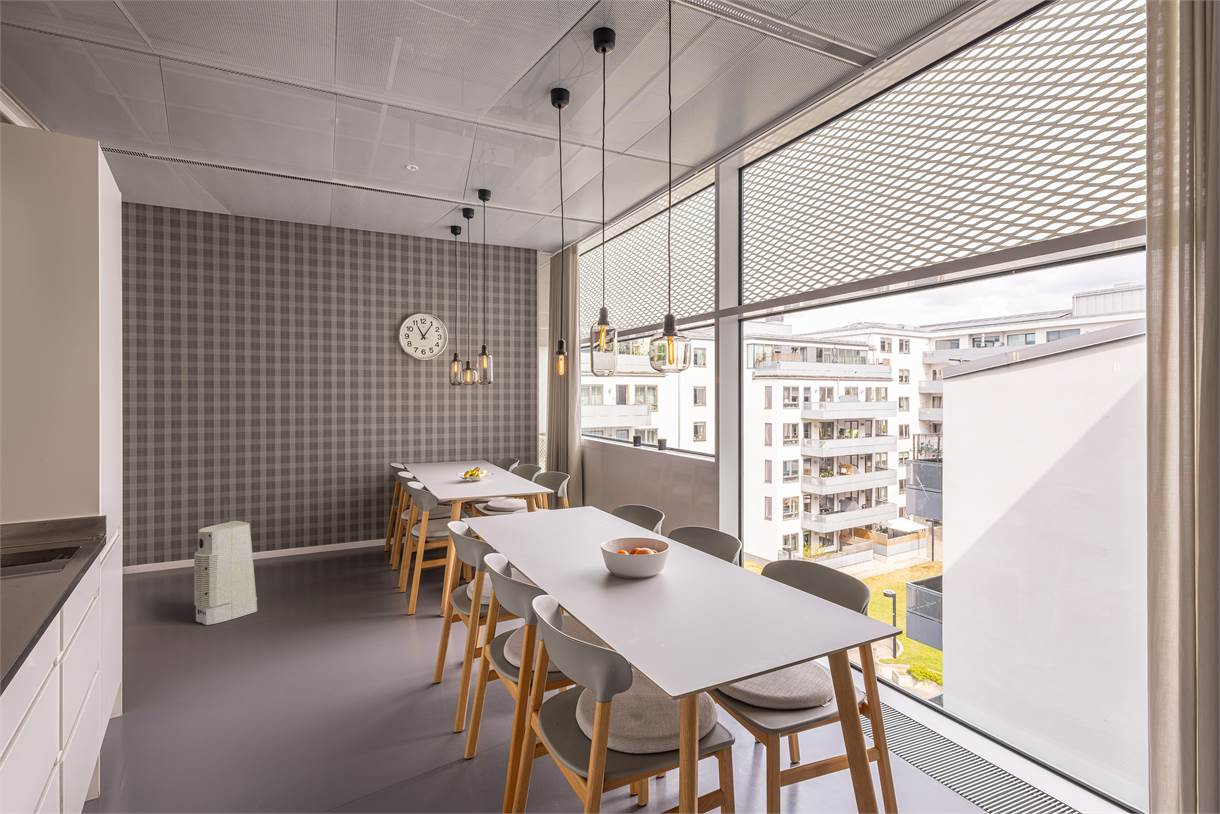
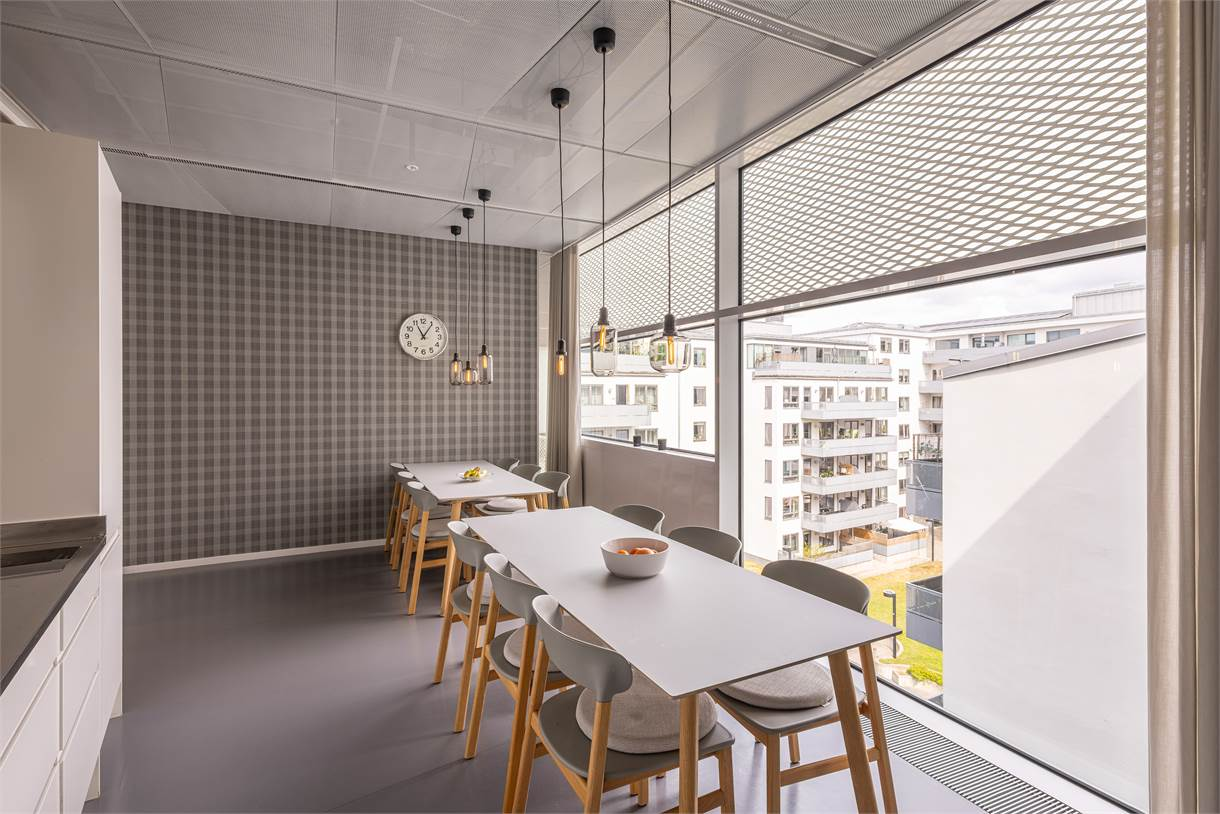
- air purifier (225, 570)
